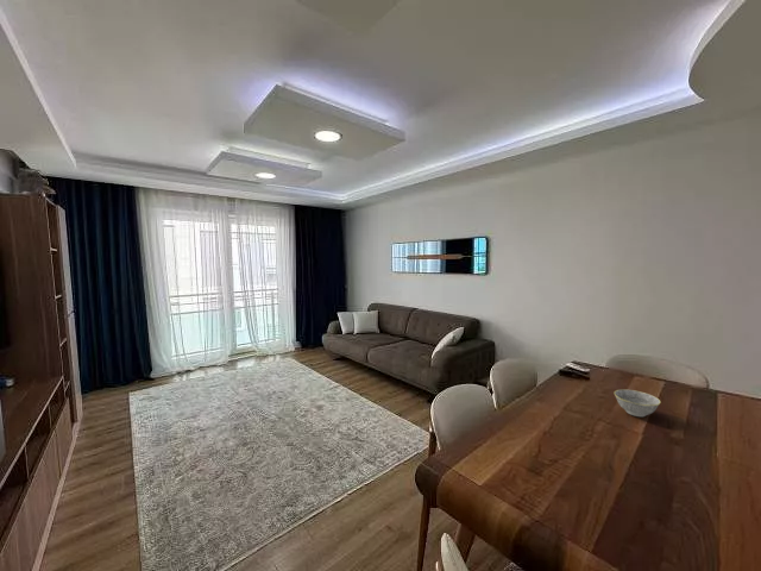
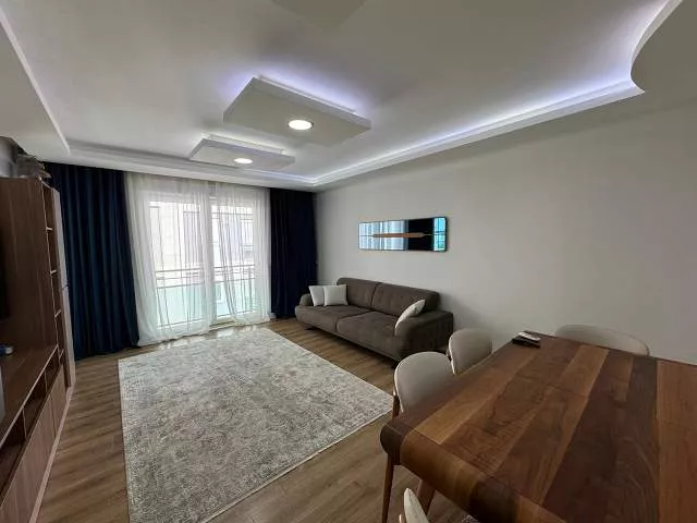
- bowl (635, 404)
